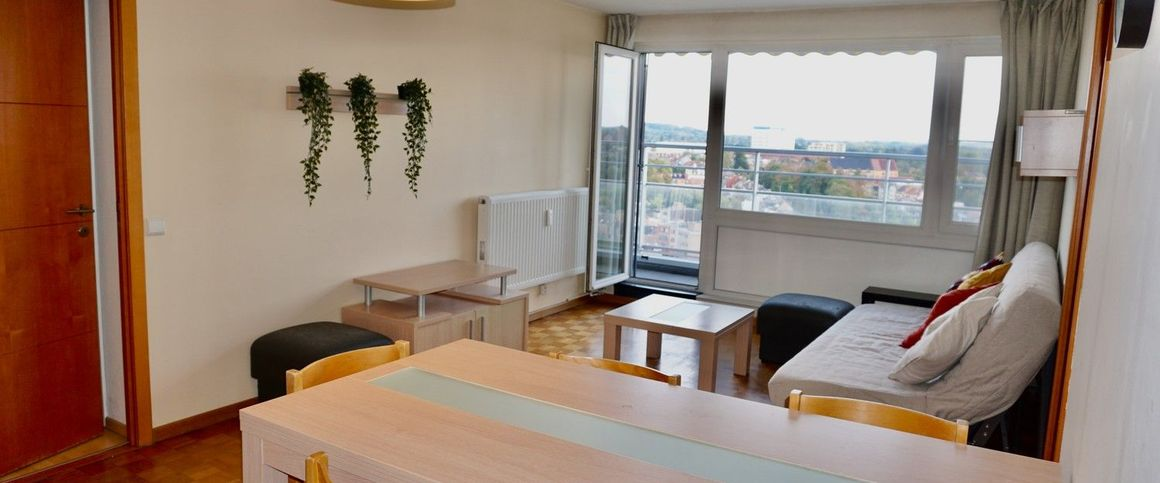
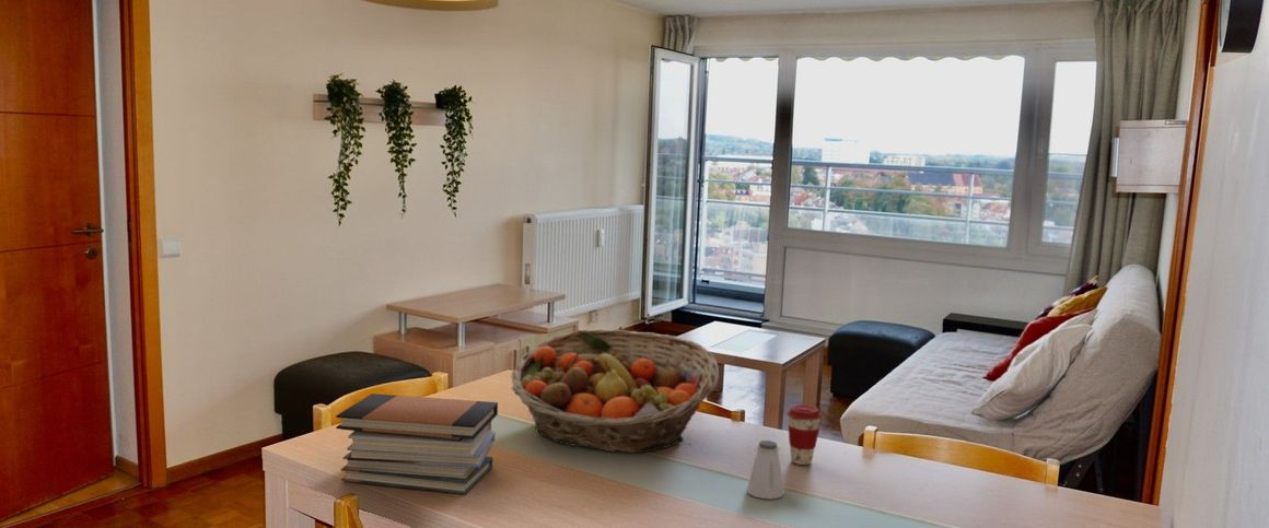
+ saltshaker (766, 467)
+ coffee cup (803, 434)
+ fruit basket (613, 387)
+ book stack (420, 442)
